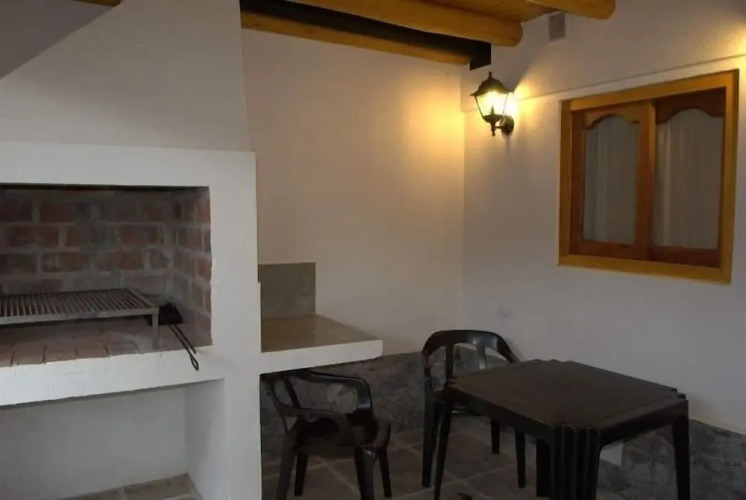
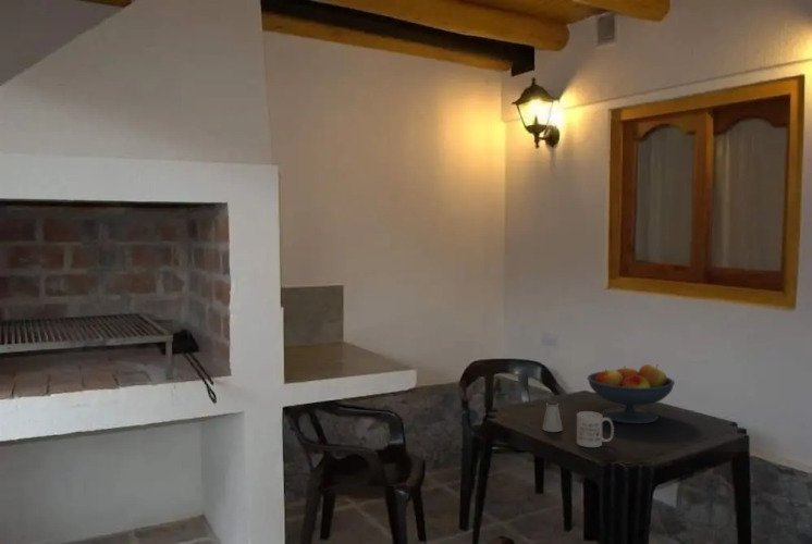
+ saltshaker (552, 415)
+ mug (594, 429)
+ fruit bowl (629, 391)
